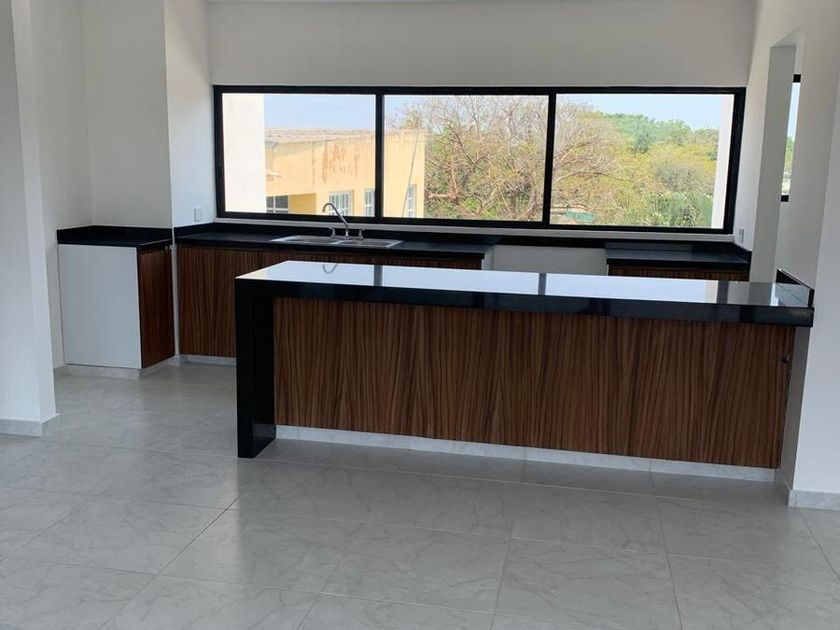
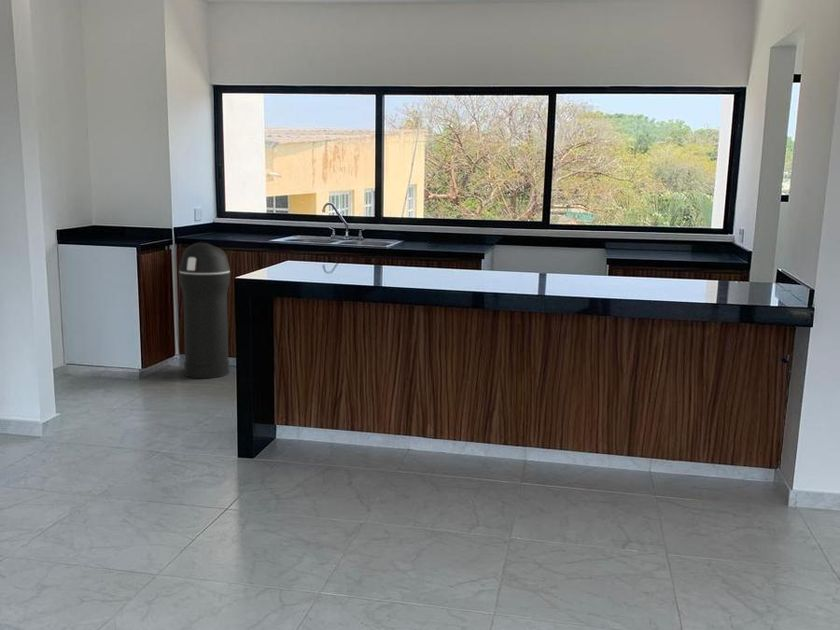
+ trash can (204, 308)
